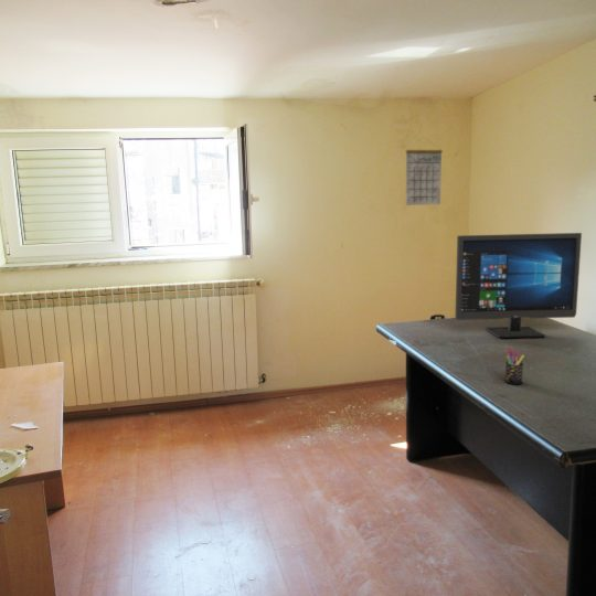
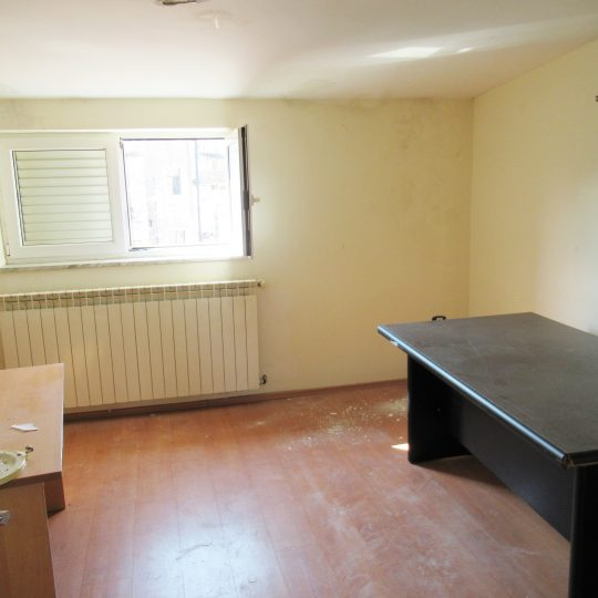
- pen holder (512, 365)
- computer monitor (517, 284)
- calendar (423, 170)
